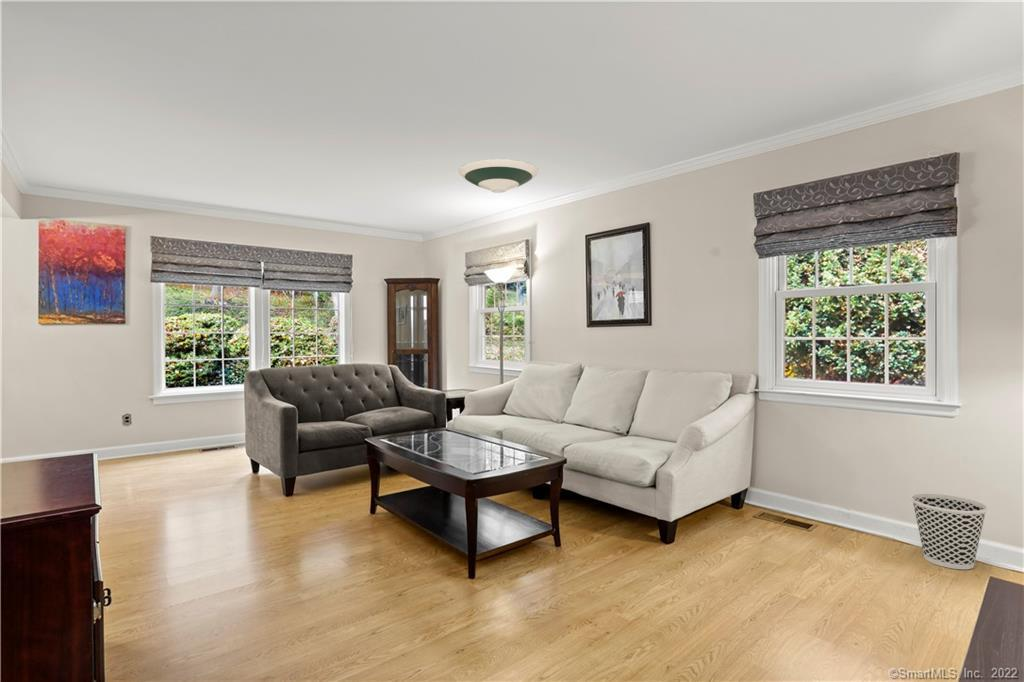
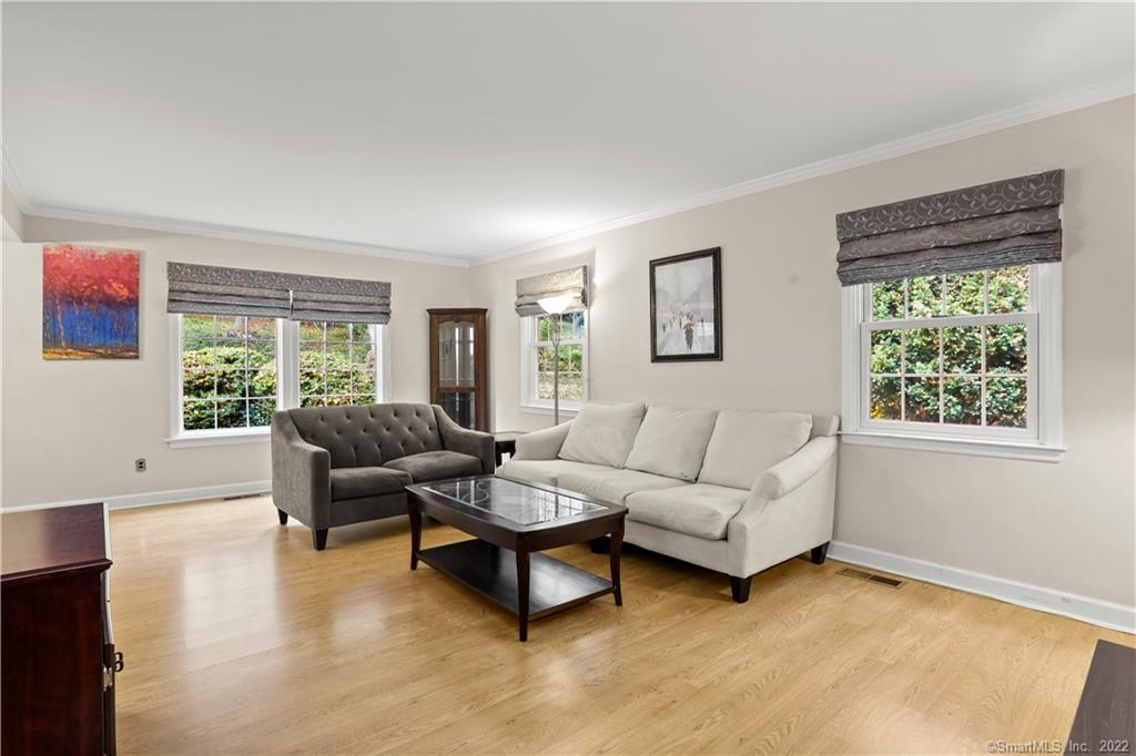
- wastebasket (948, 531)
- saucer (498, 181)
